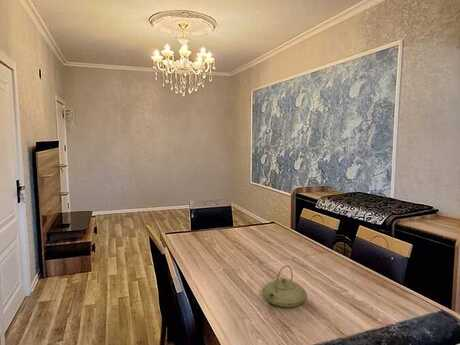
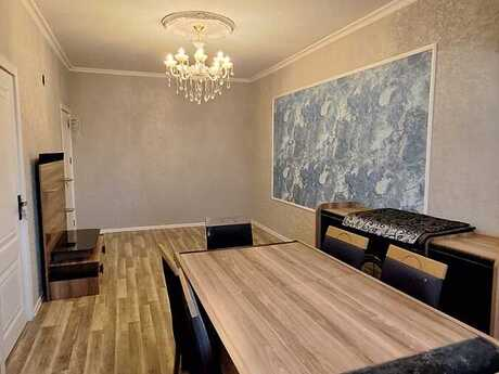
- teapot (282, 284)
